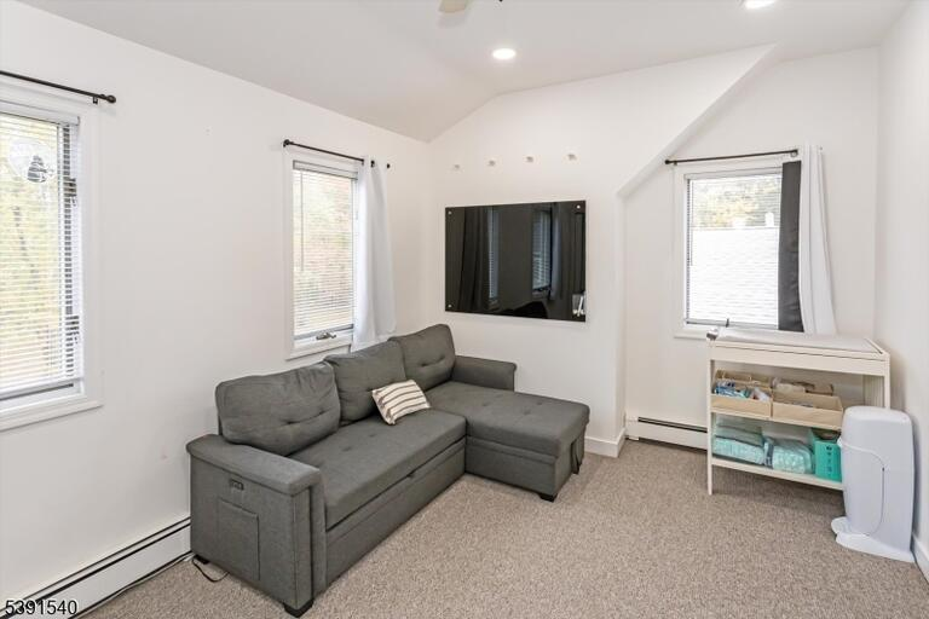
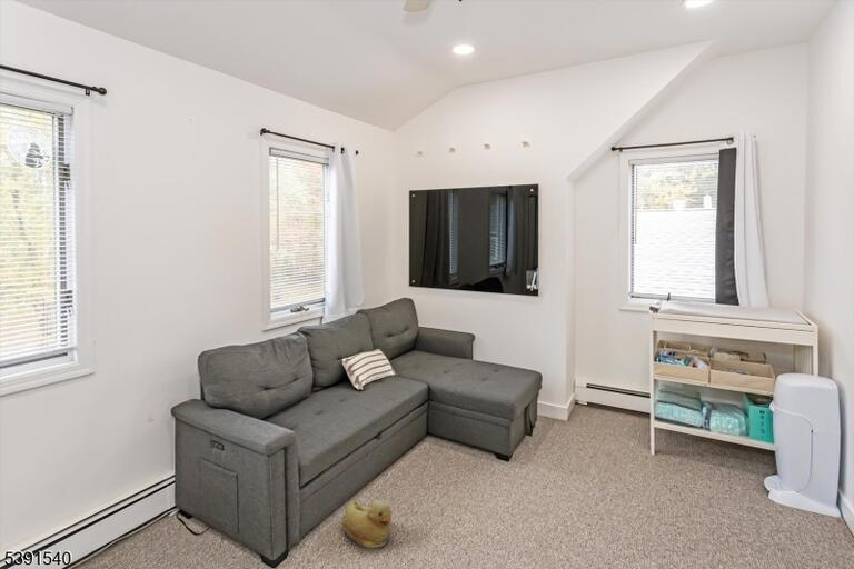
+ rubber duck (365, 515)
